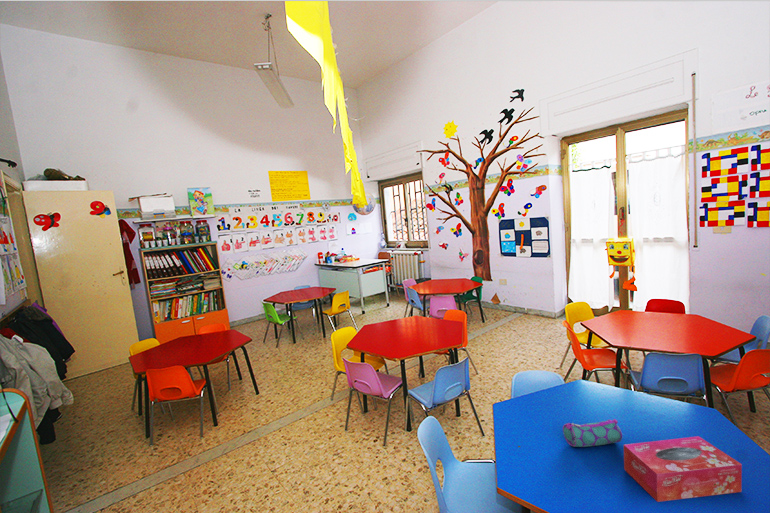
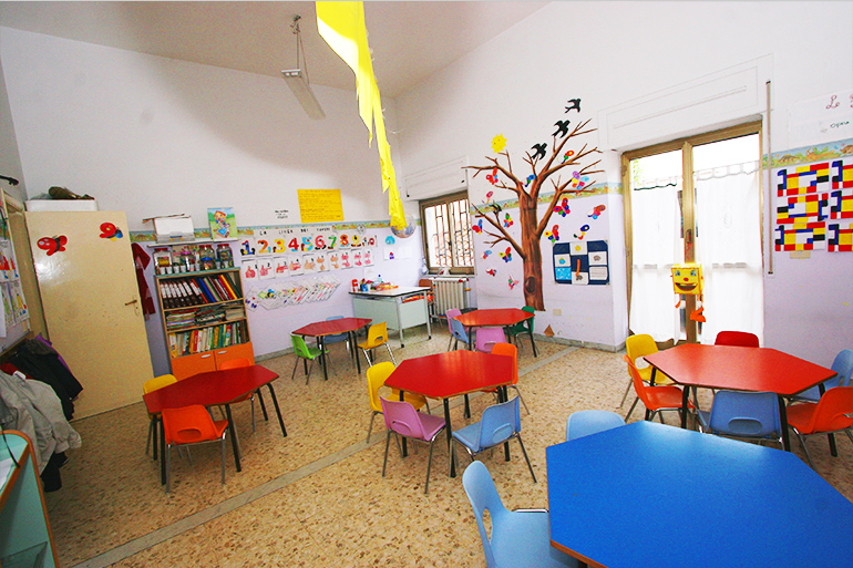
- pencil case (592, 432)
- tissue box (679, 467)
